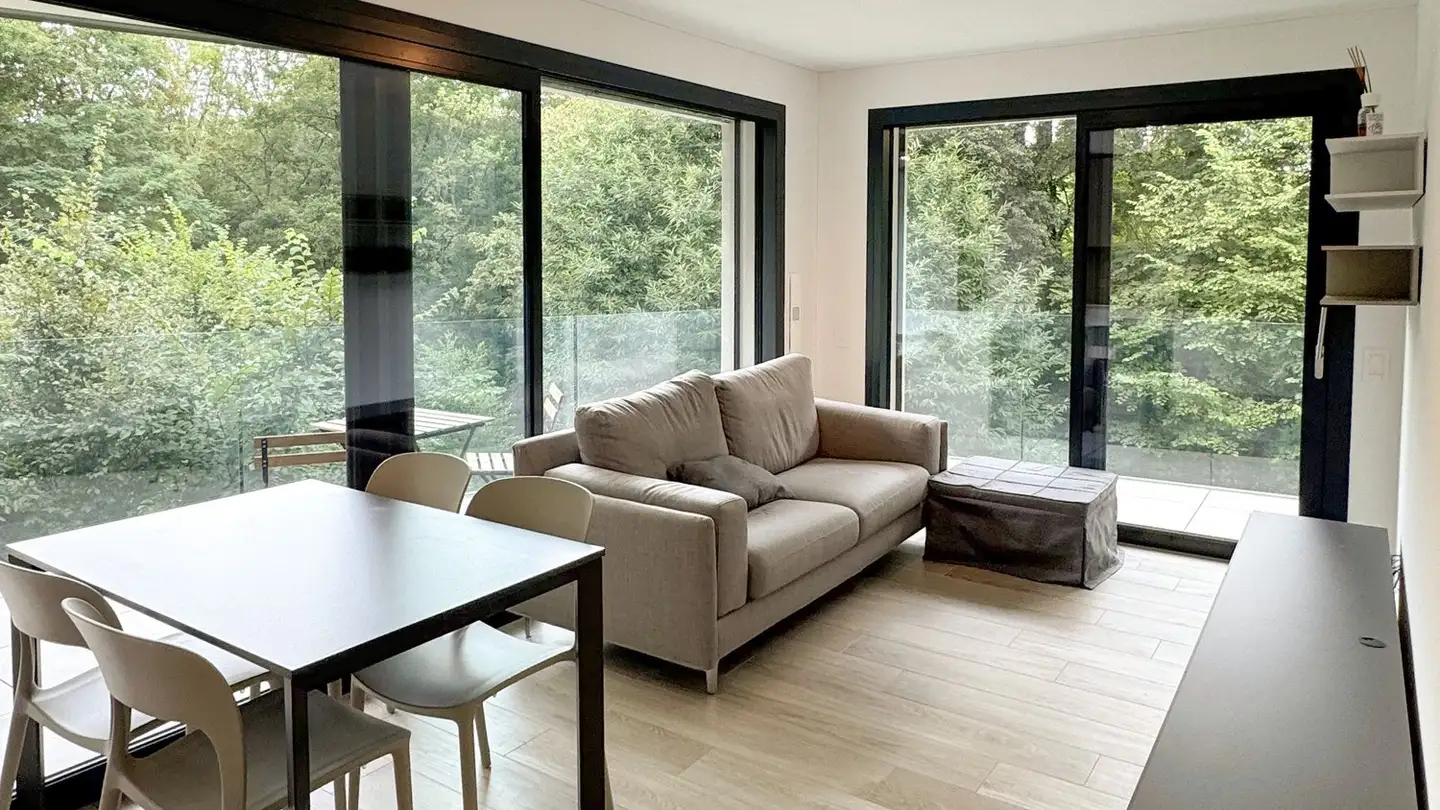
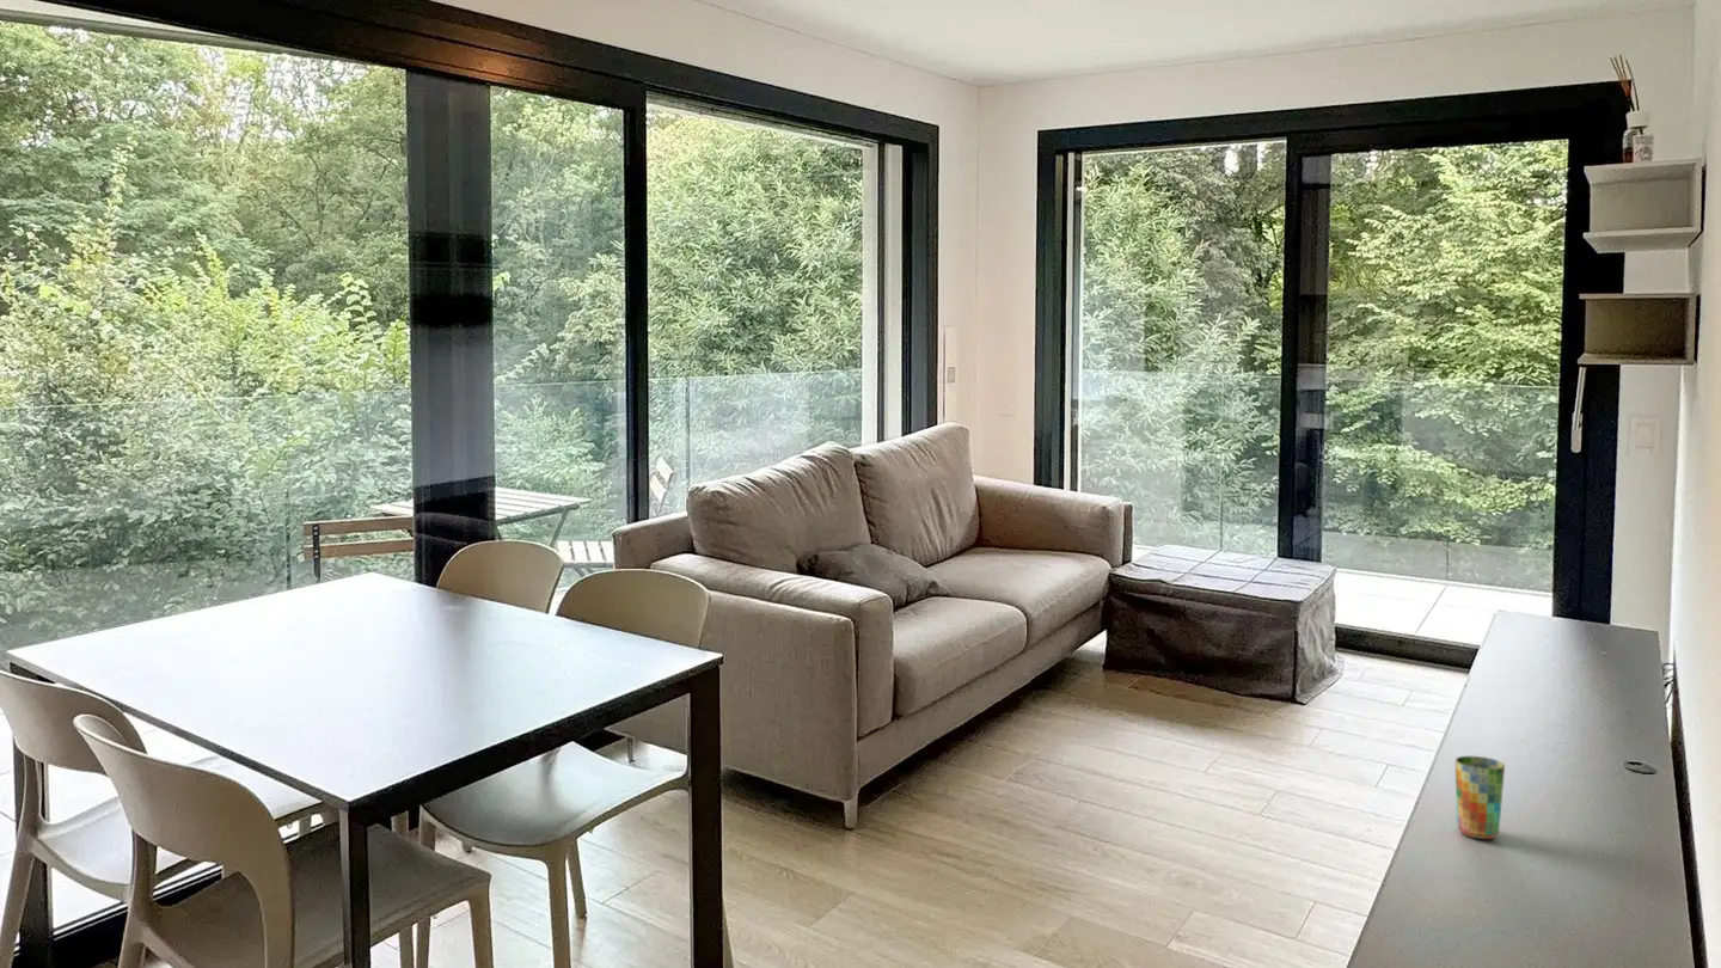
+ cup (1478, 797)
